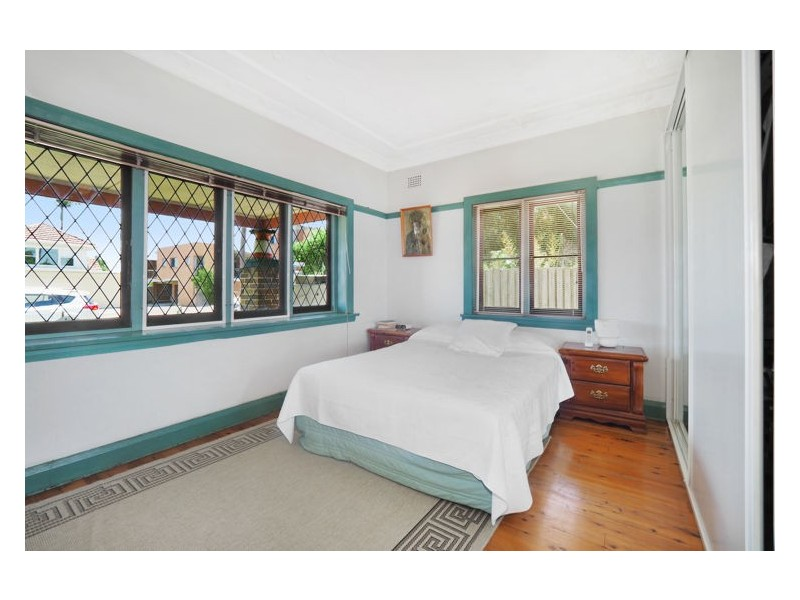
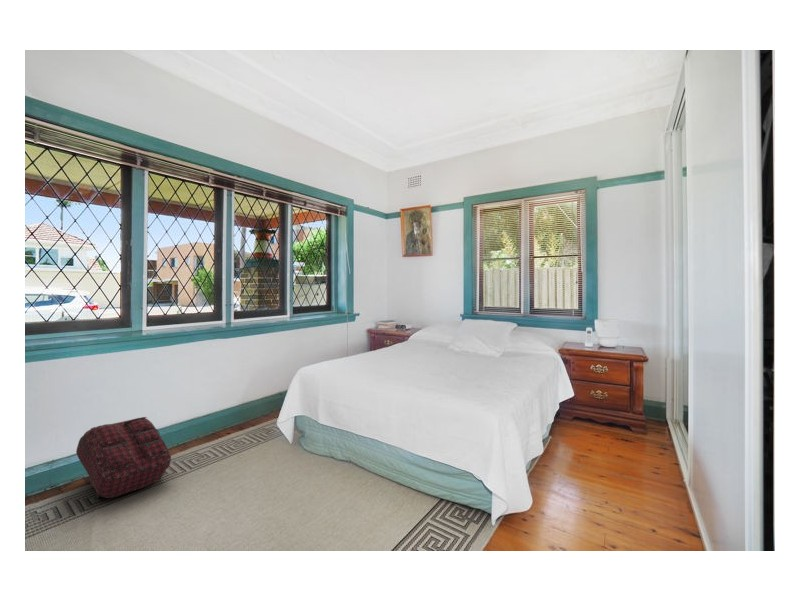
+ backpack (122, 452)
